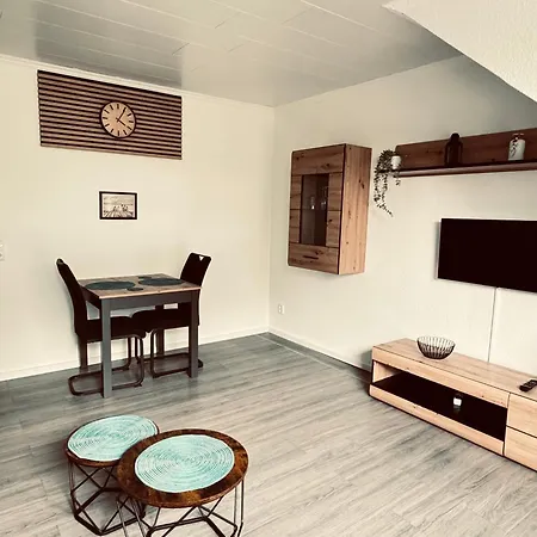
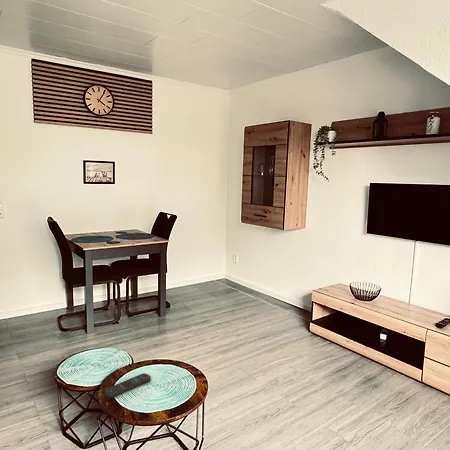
+ remote control (128, 384)
